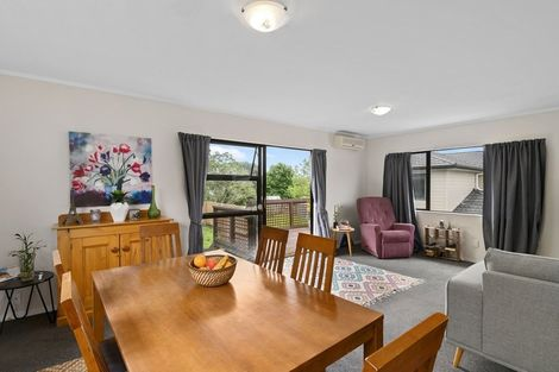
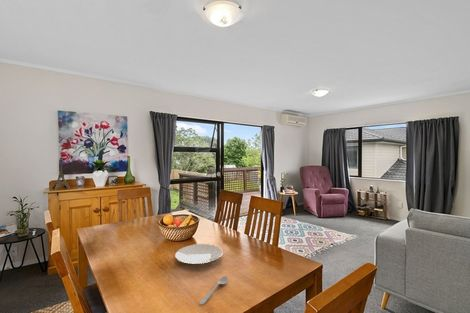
+ plate (199, 255)
+ spoon (214, 289)
